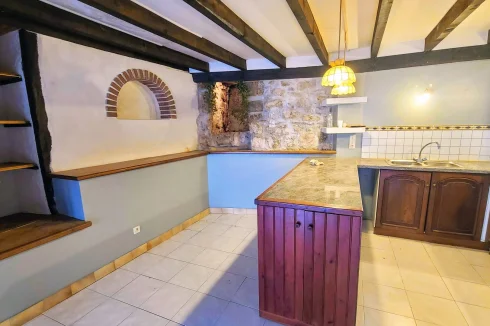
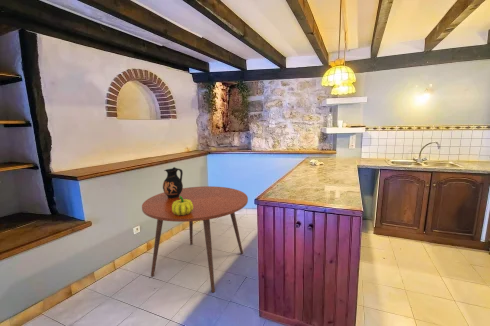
+ ceramic jug (173, 182)
+ decorative pumpkin (182, 204)
+ dining table (204, 231)
